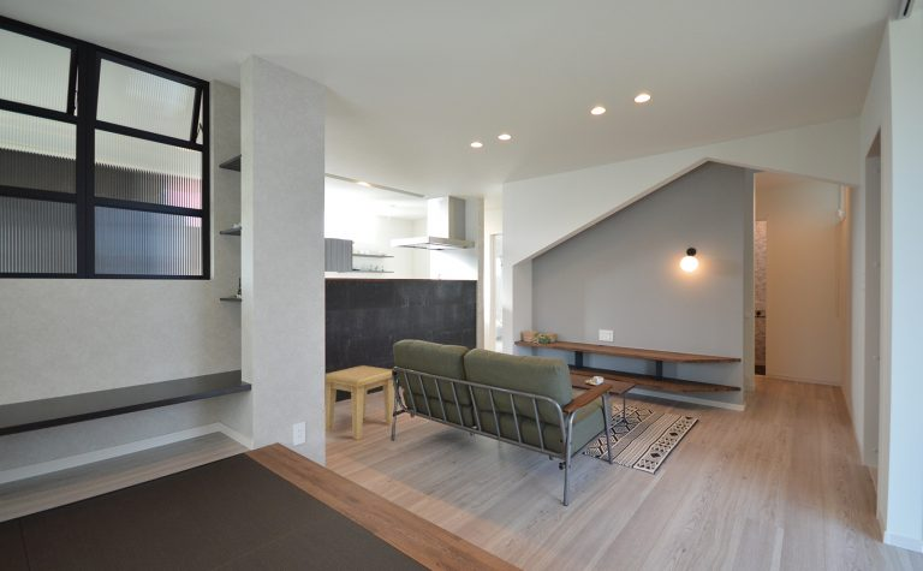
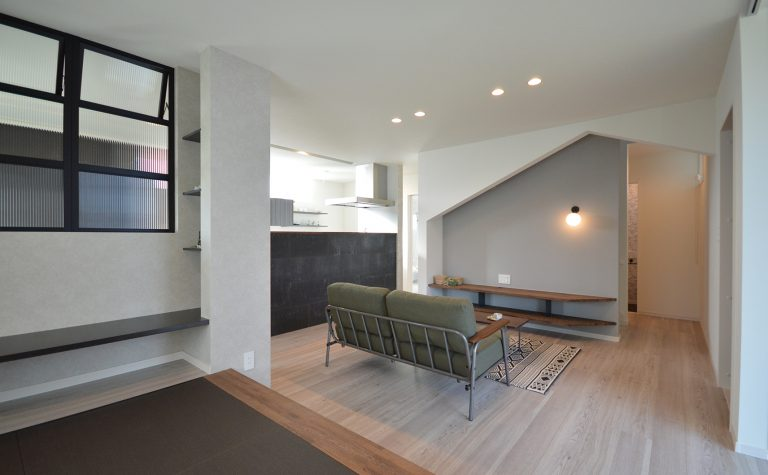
- side table (359, 399)
